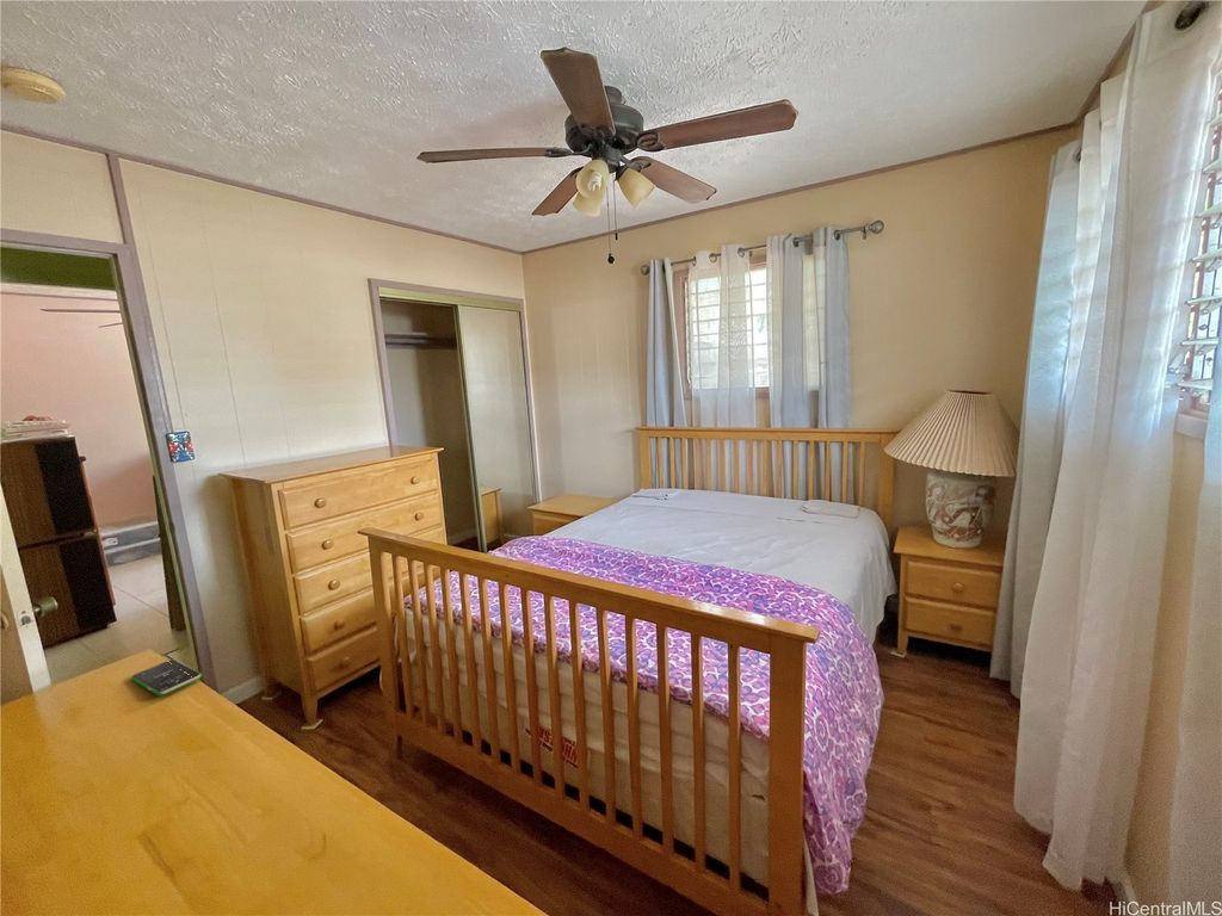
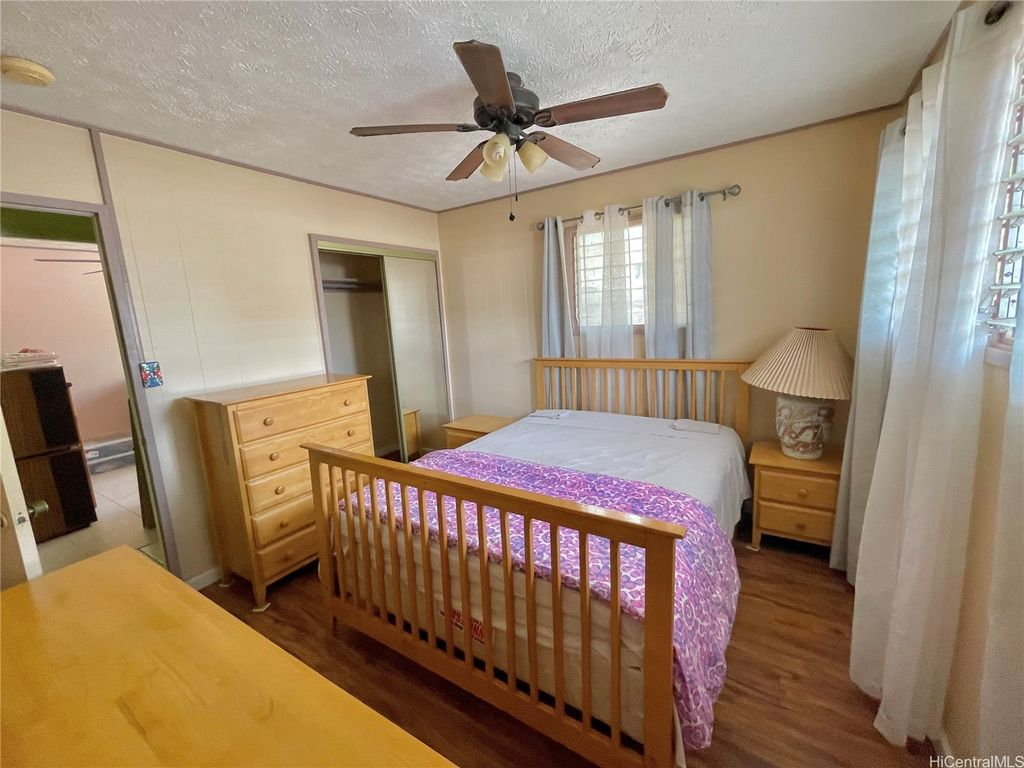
- smartphone (166, 676)
